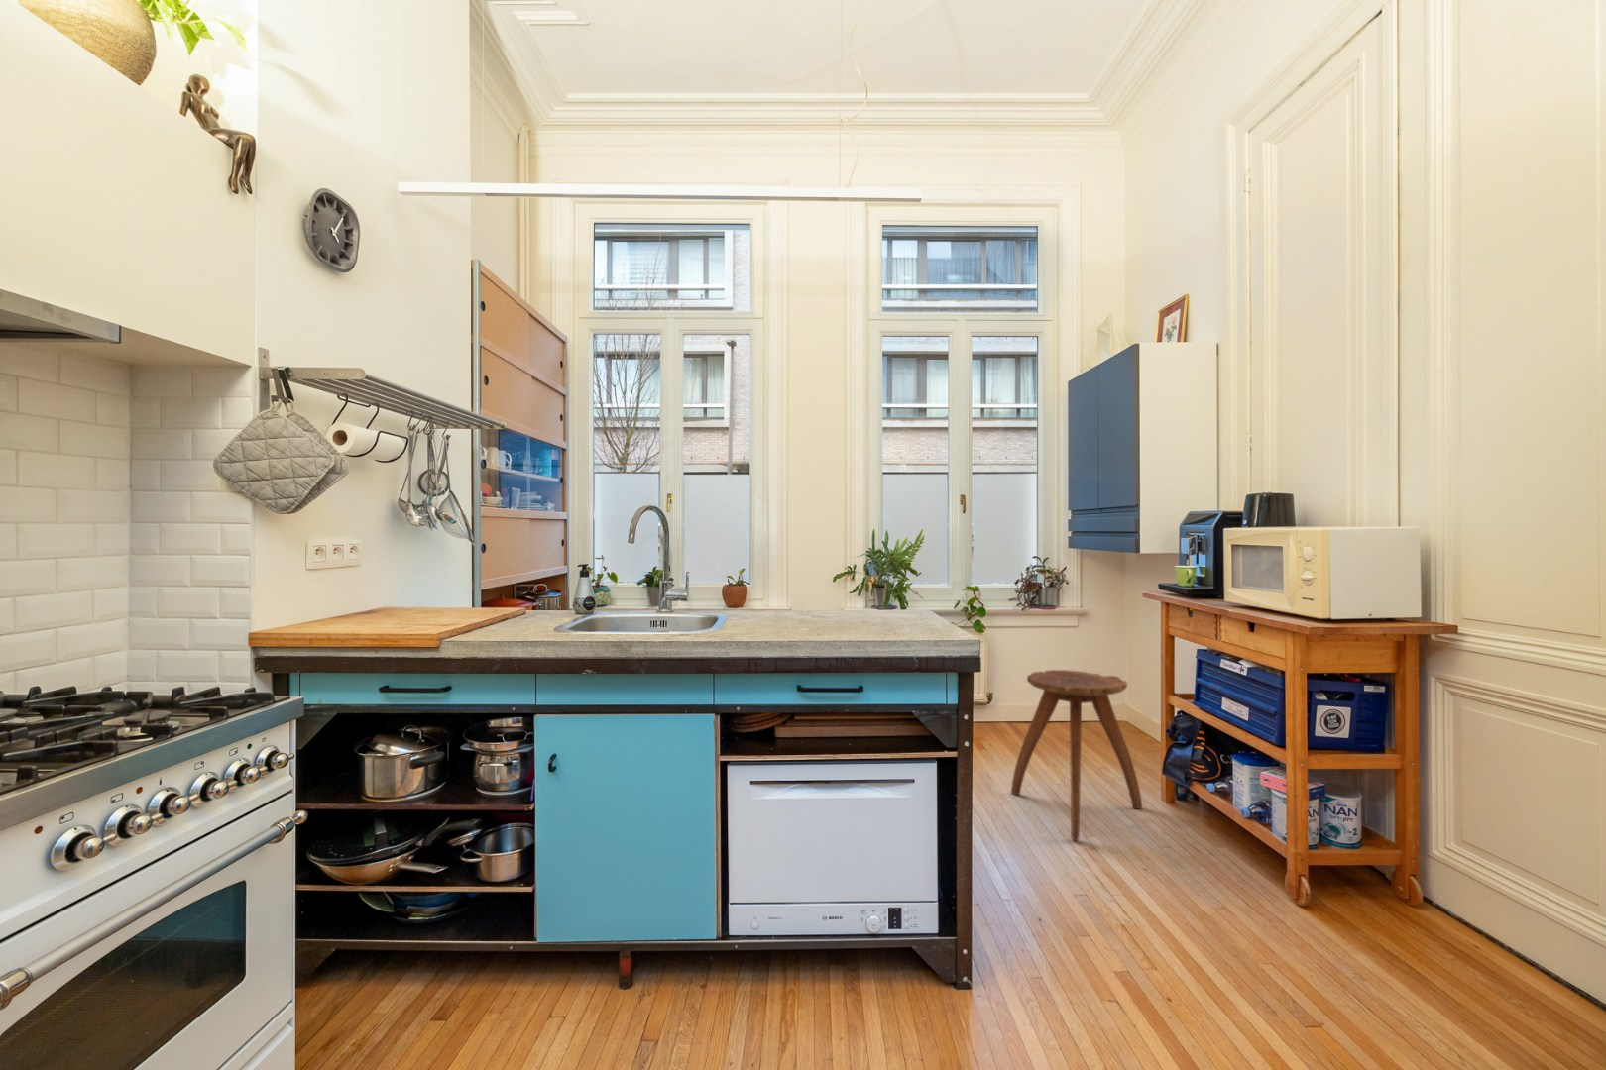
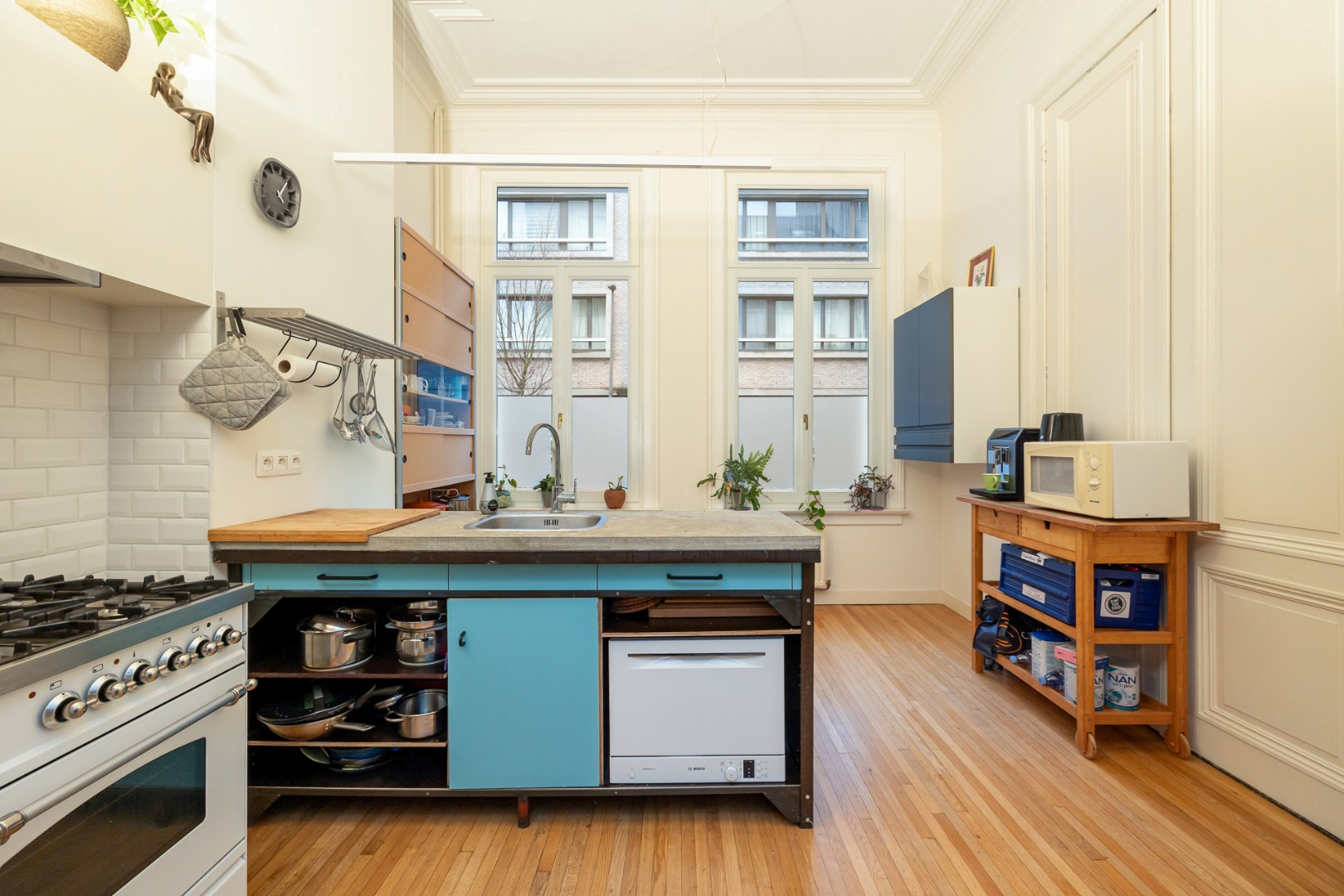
- stool (1069, 748)
